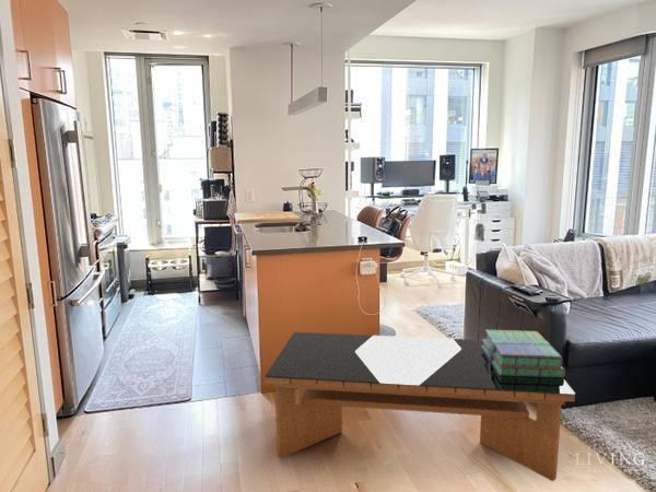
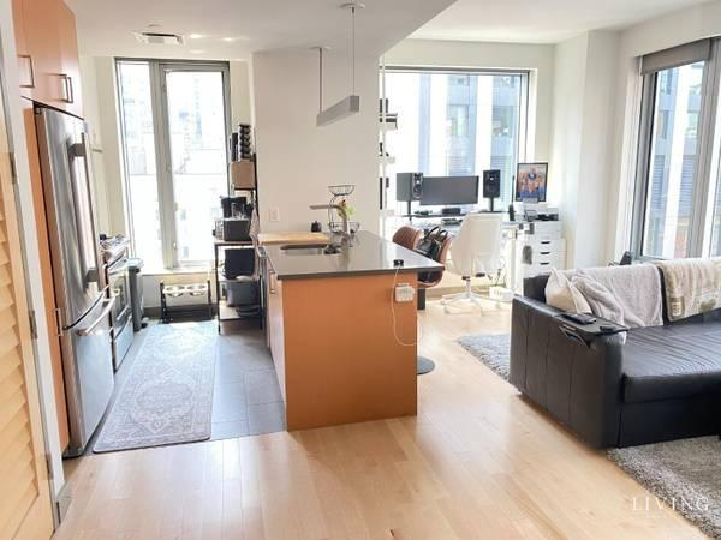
- coffee table (410, 398)
- stack of books (519, 351)
